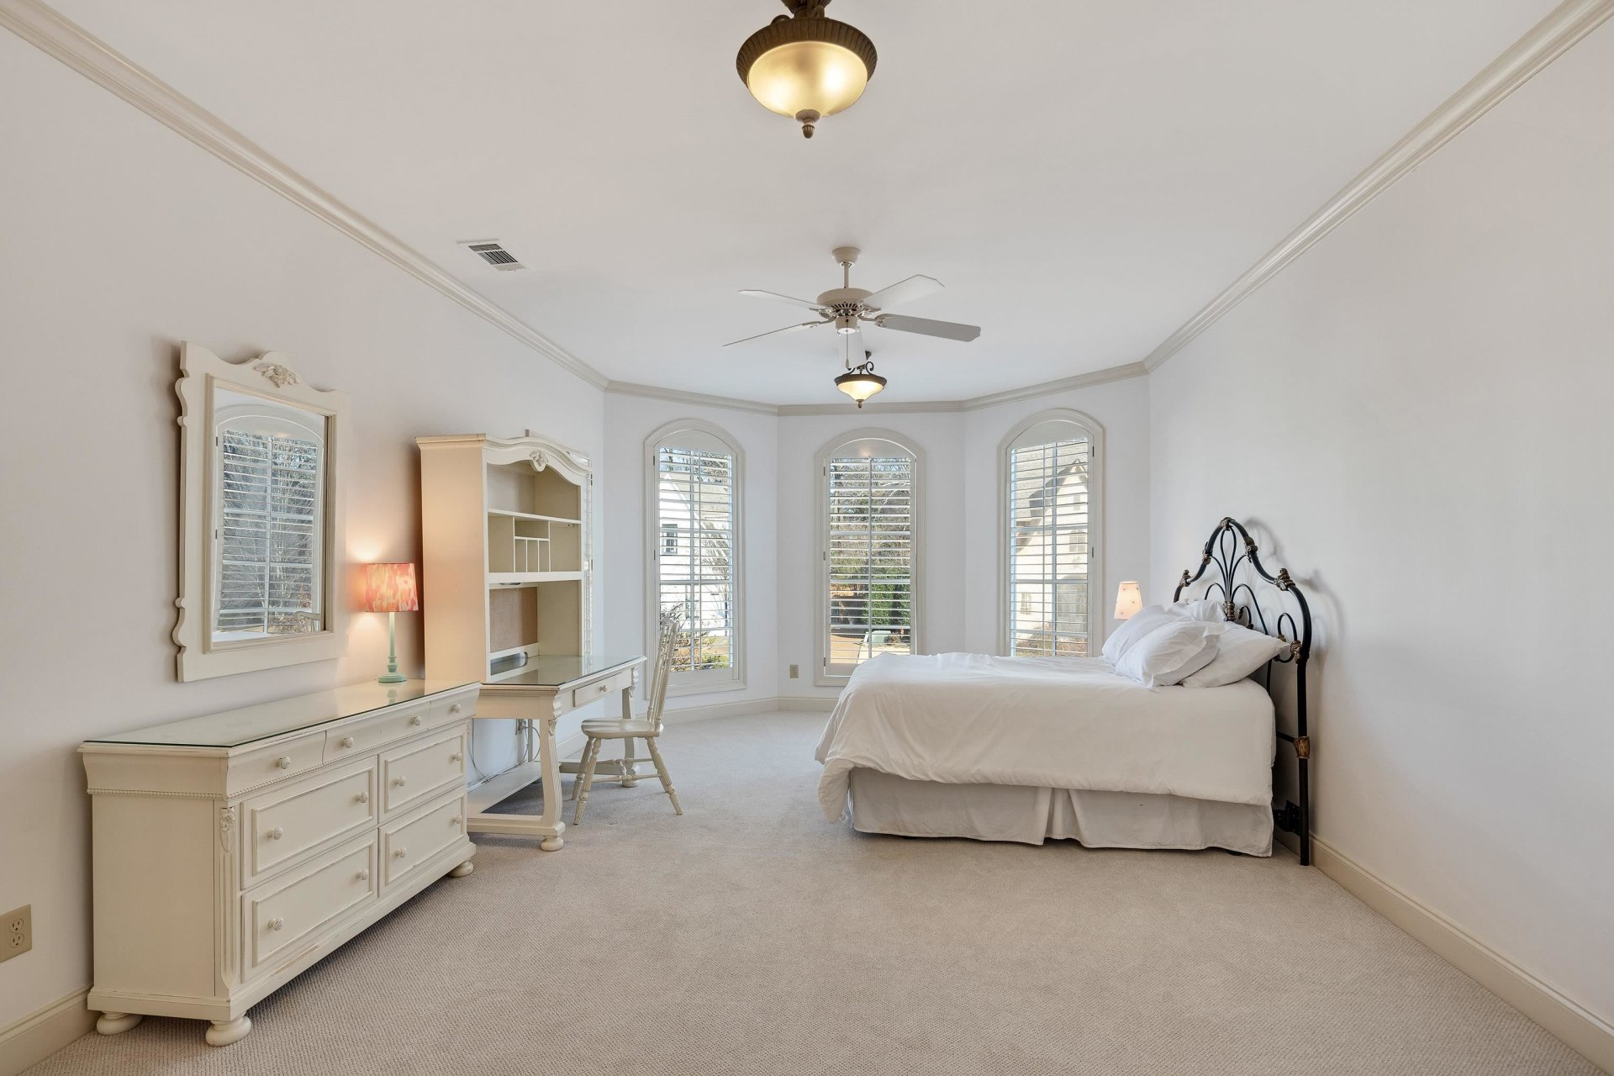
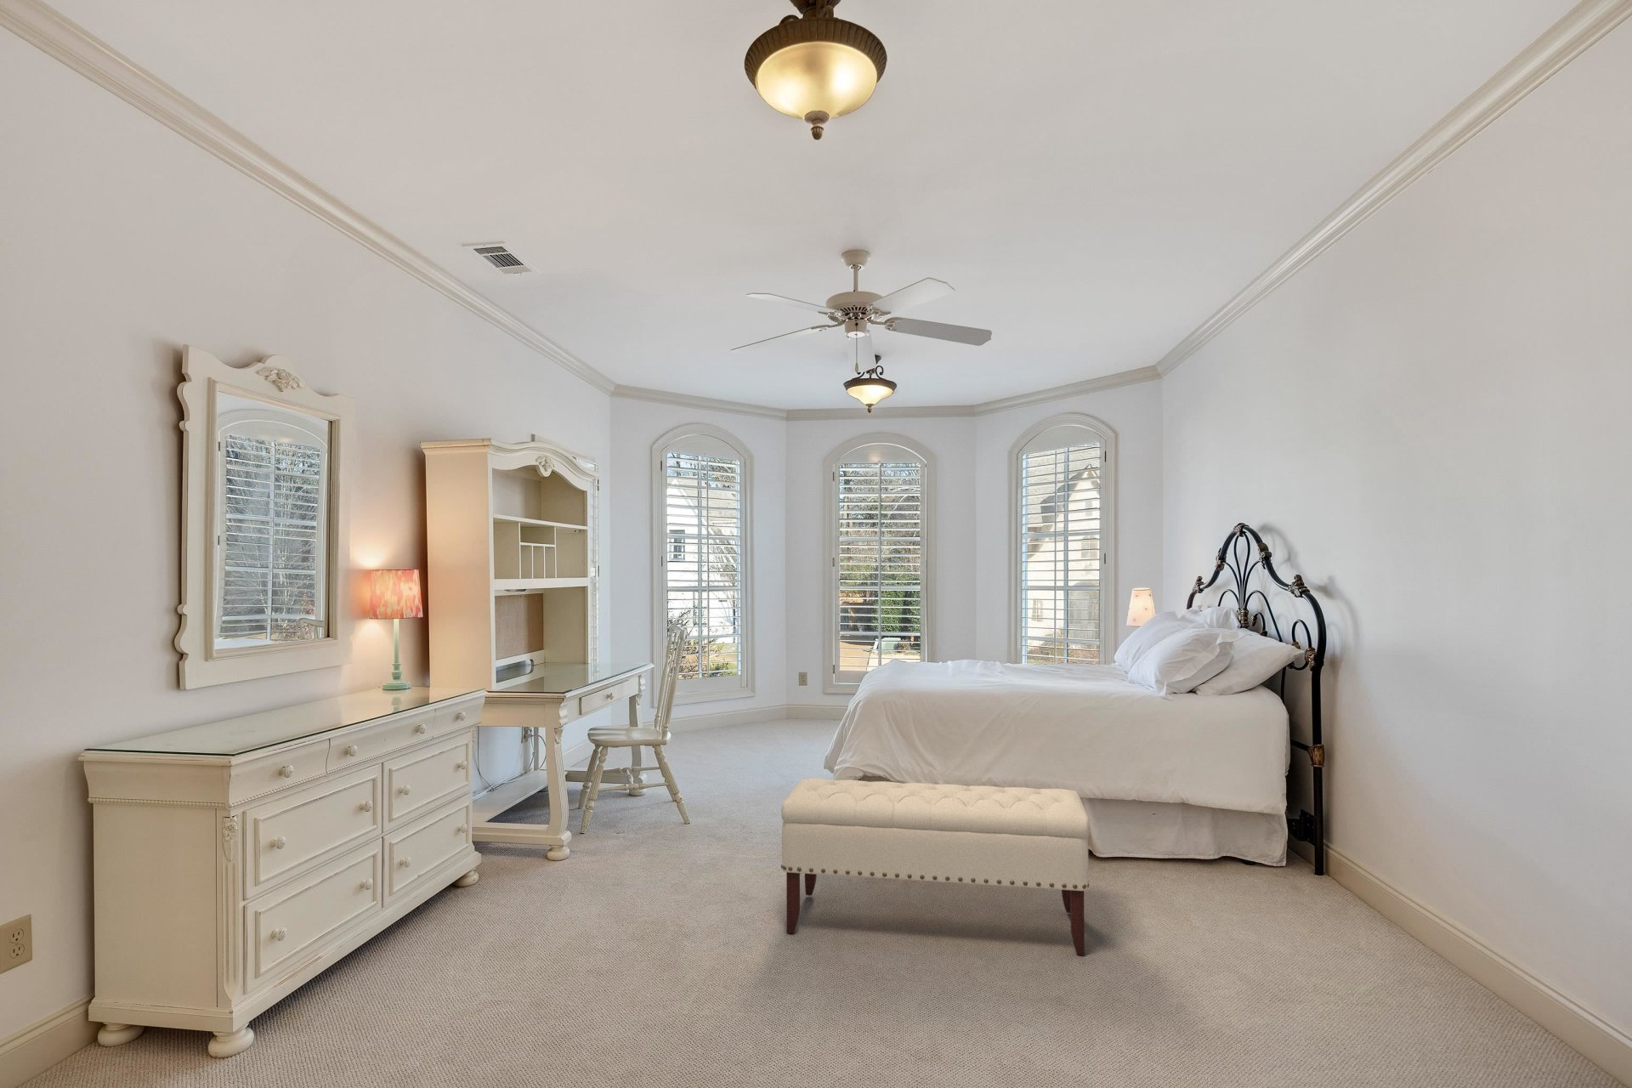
+ bench (934, 857)
